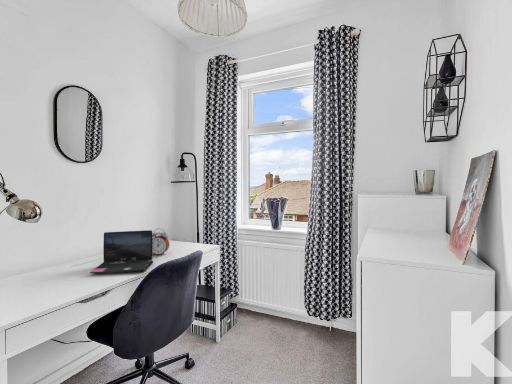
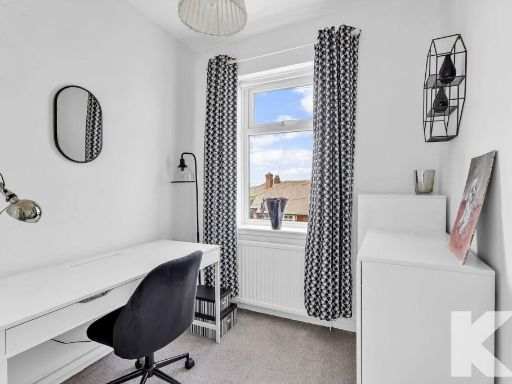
- laptop (123, 250)
- alarm clock (159, 241)
